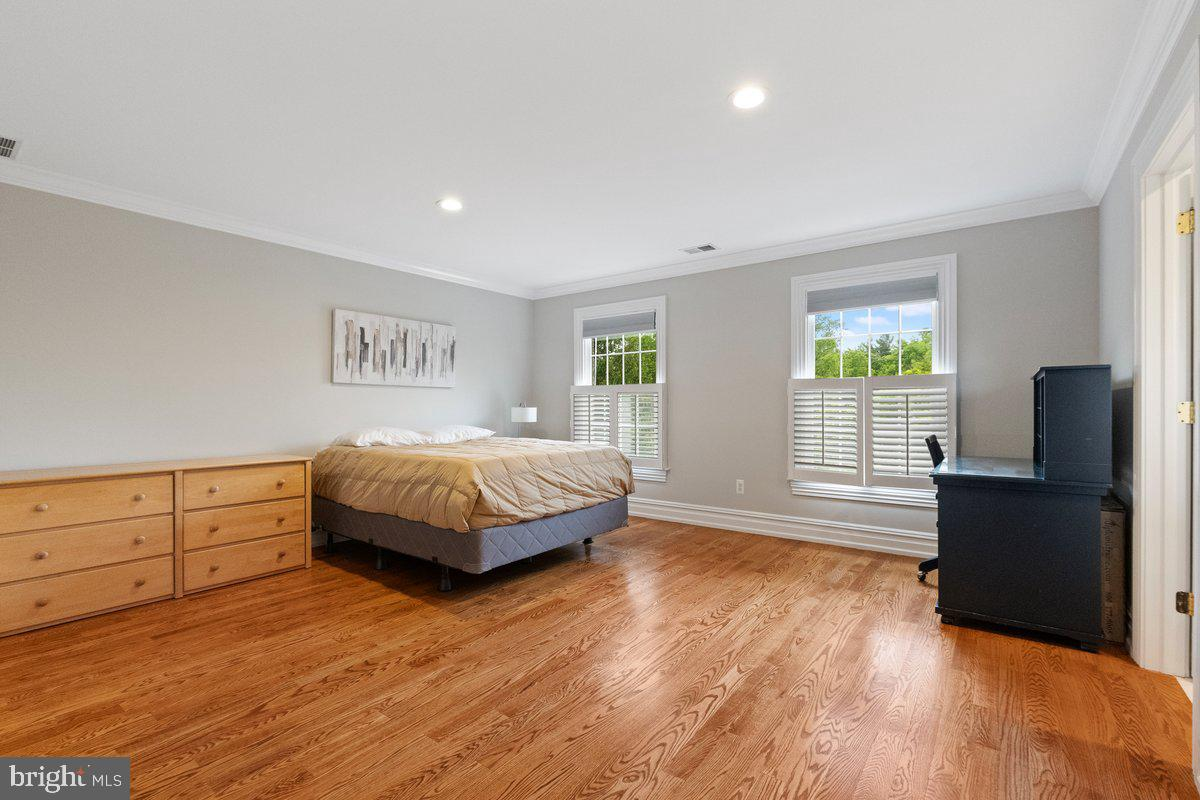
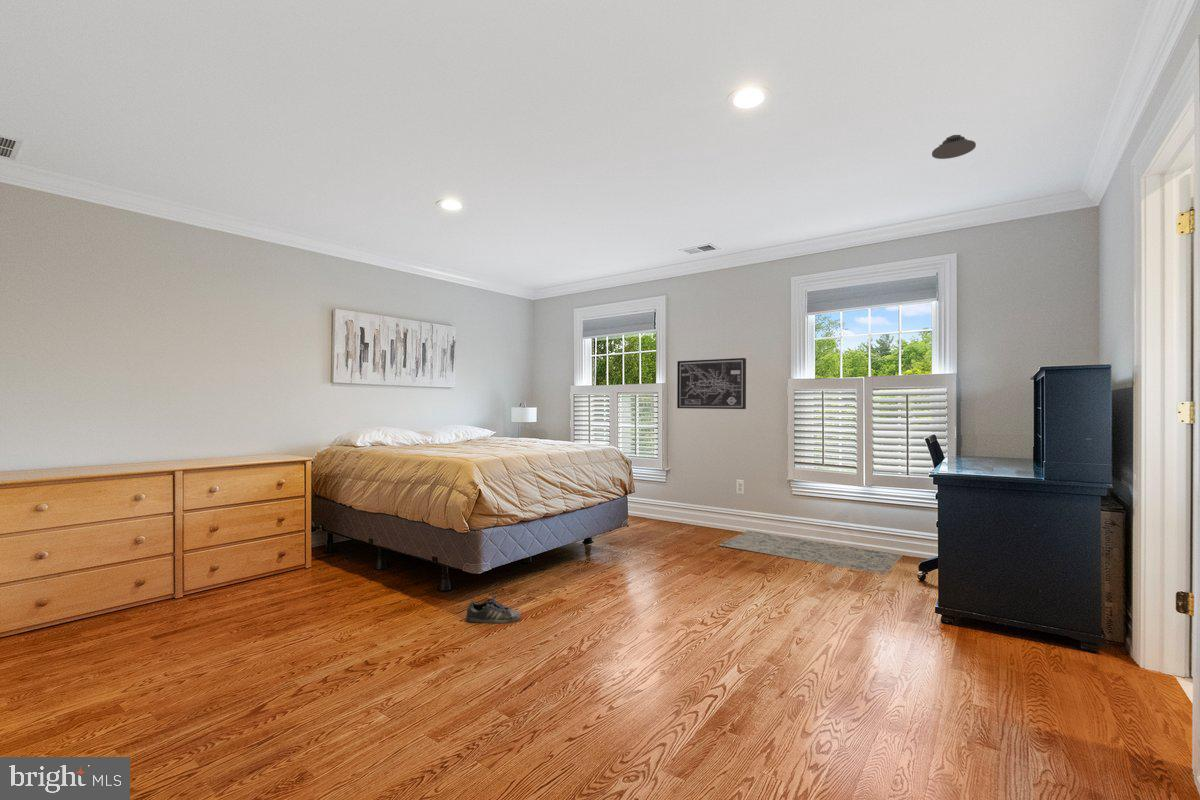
+ shoe (493, 608)
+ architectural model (953, 142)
+ rug (807, 549)
+ wall art (710, 384)
